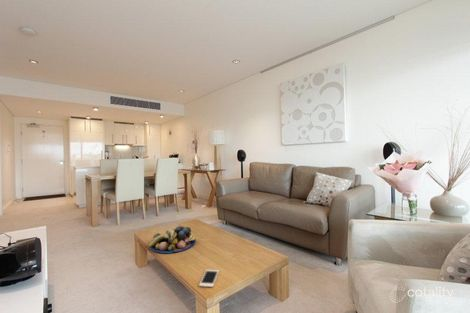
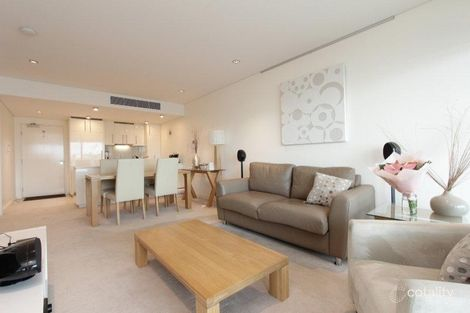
- cell phone (209, 277)
- fruit bowl (173, 236)
